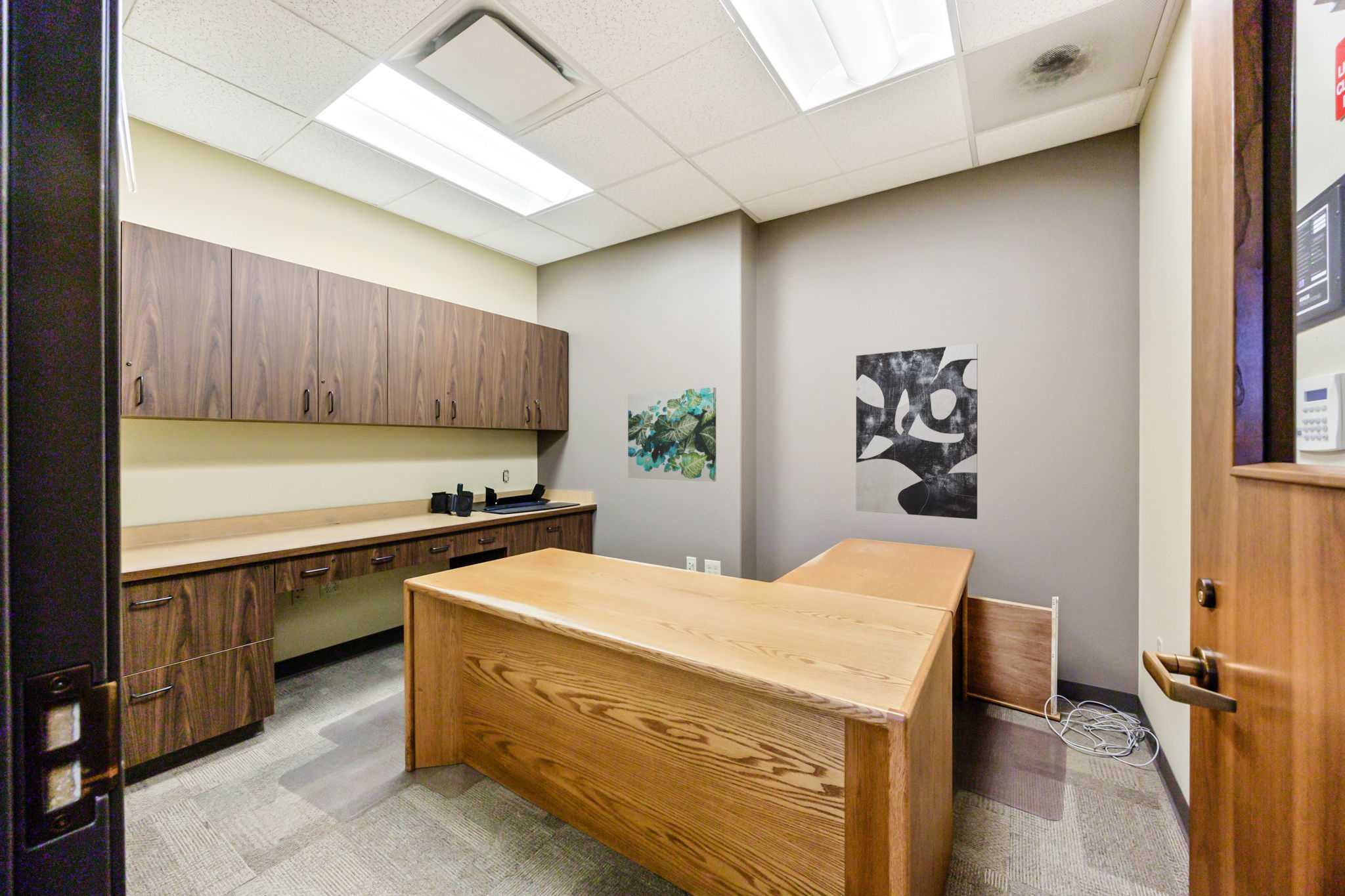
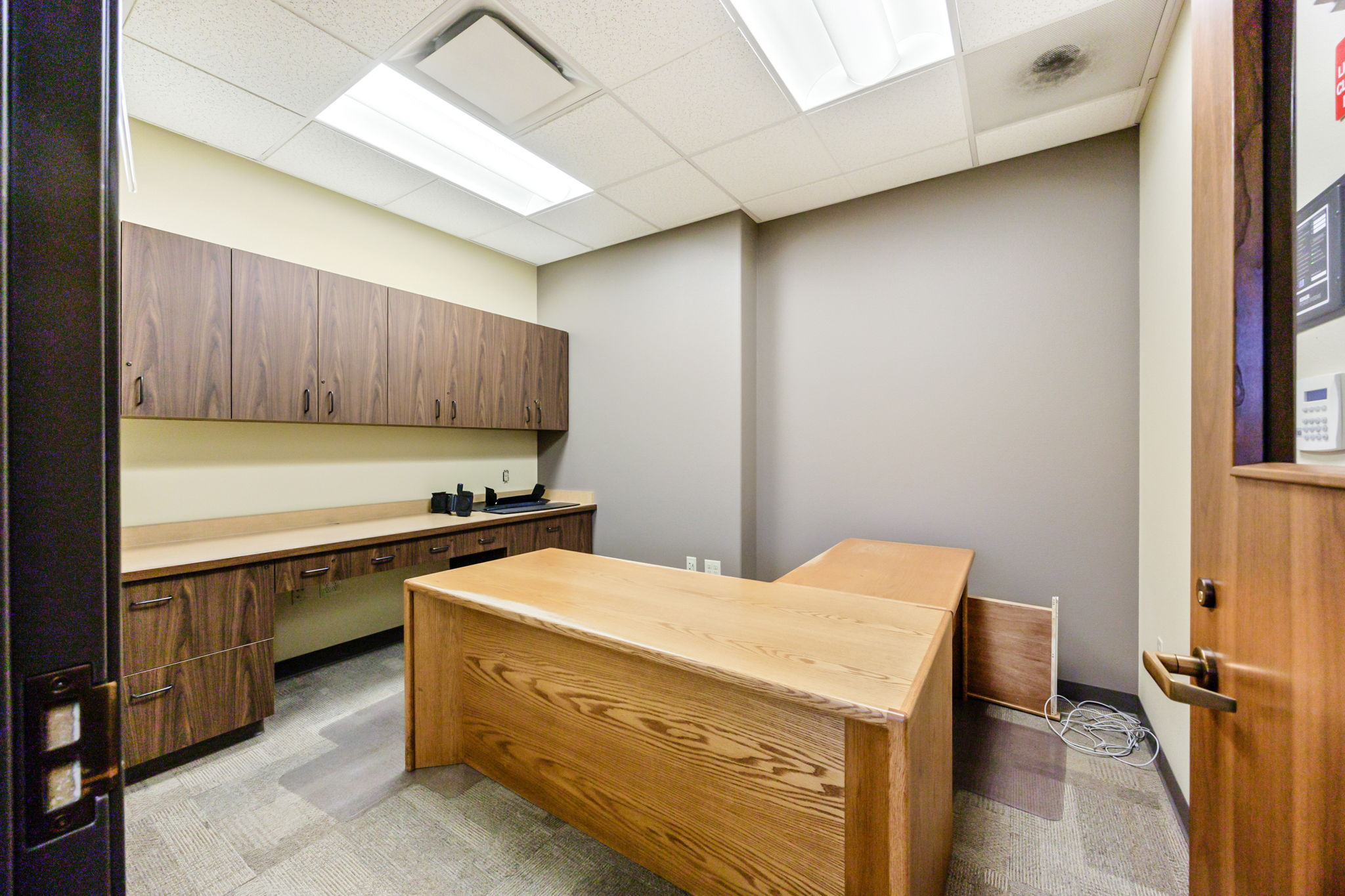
- wall art (913, 432)
- wall art (670, 435)
